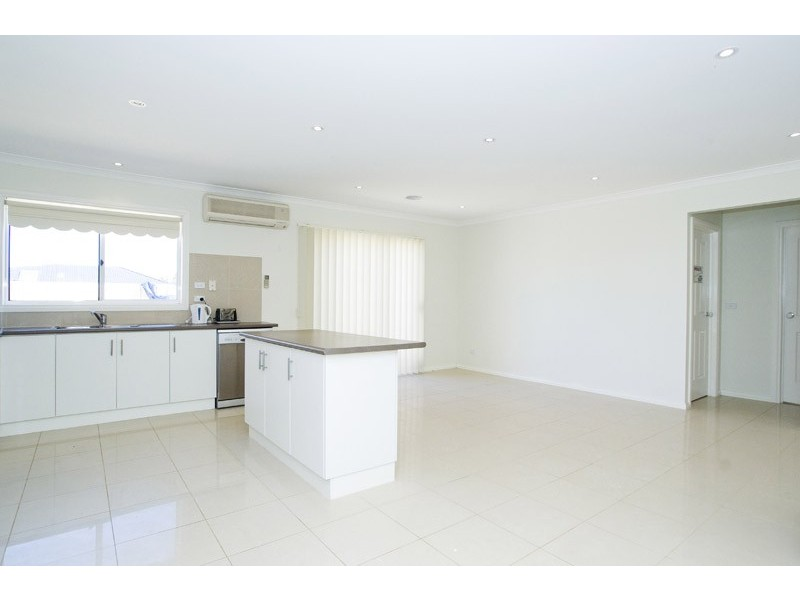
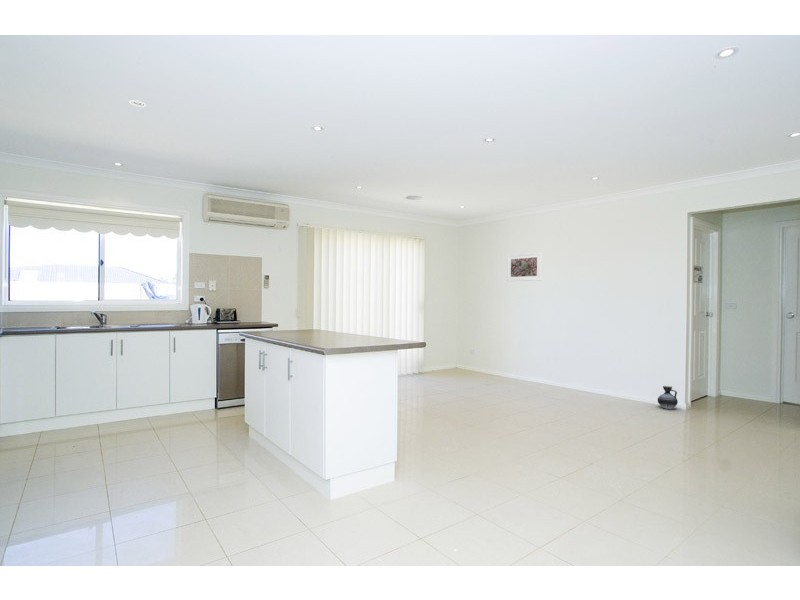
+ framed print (523, 267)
+ ceramic jug (667, 397)
